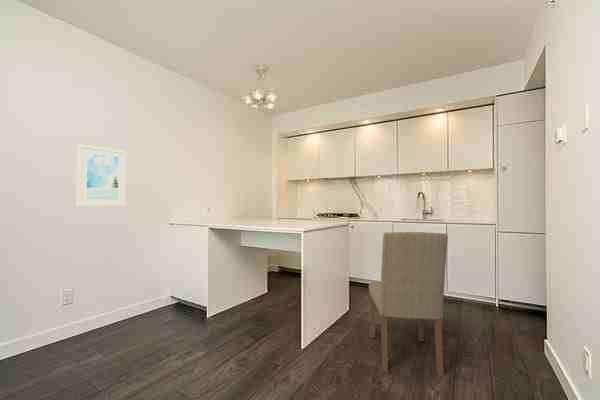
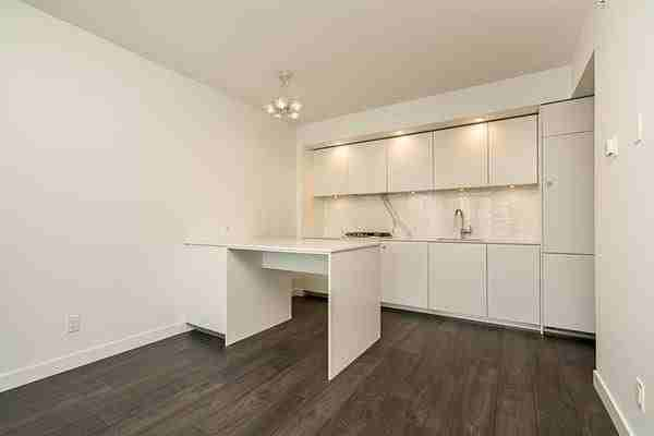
- dining chair (404, 291)
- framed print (102, 177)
